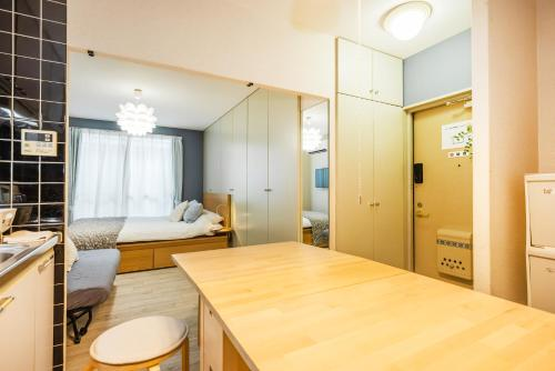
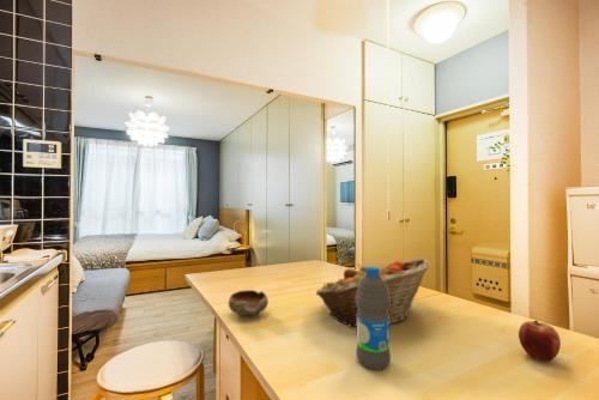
+ fruit basket (381, 277)
+ bowl (248, 304)
+ apple (539, 339)
+ water bottle (373, 314)
